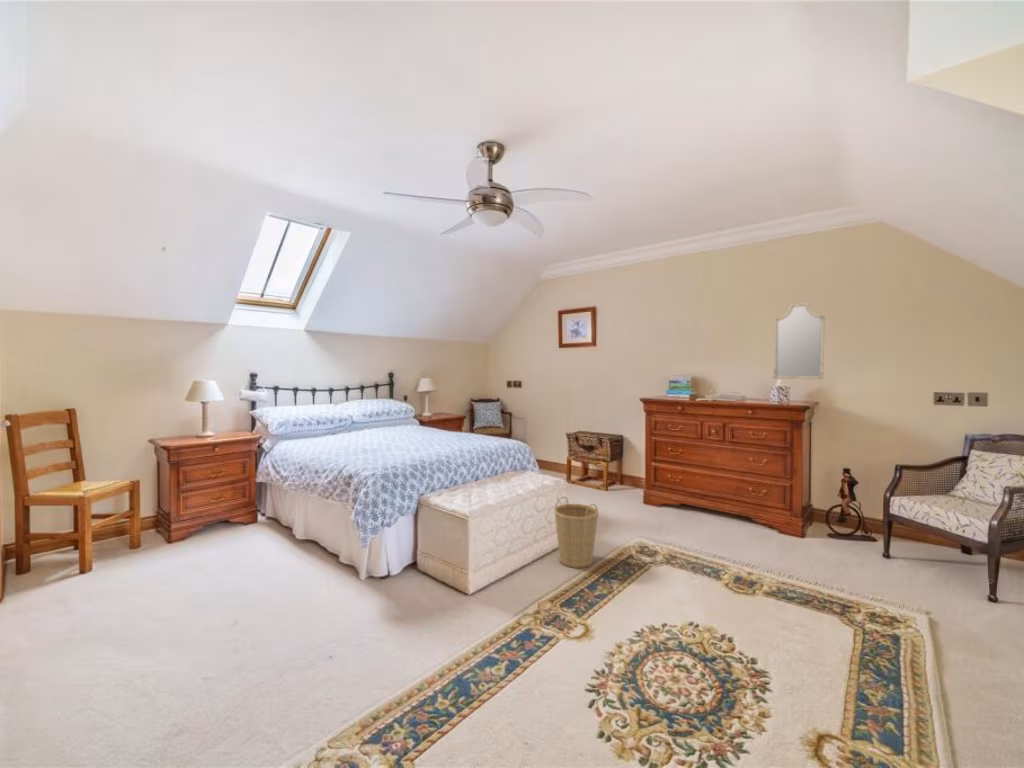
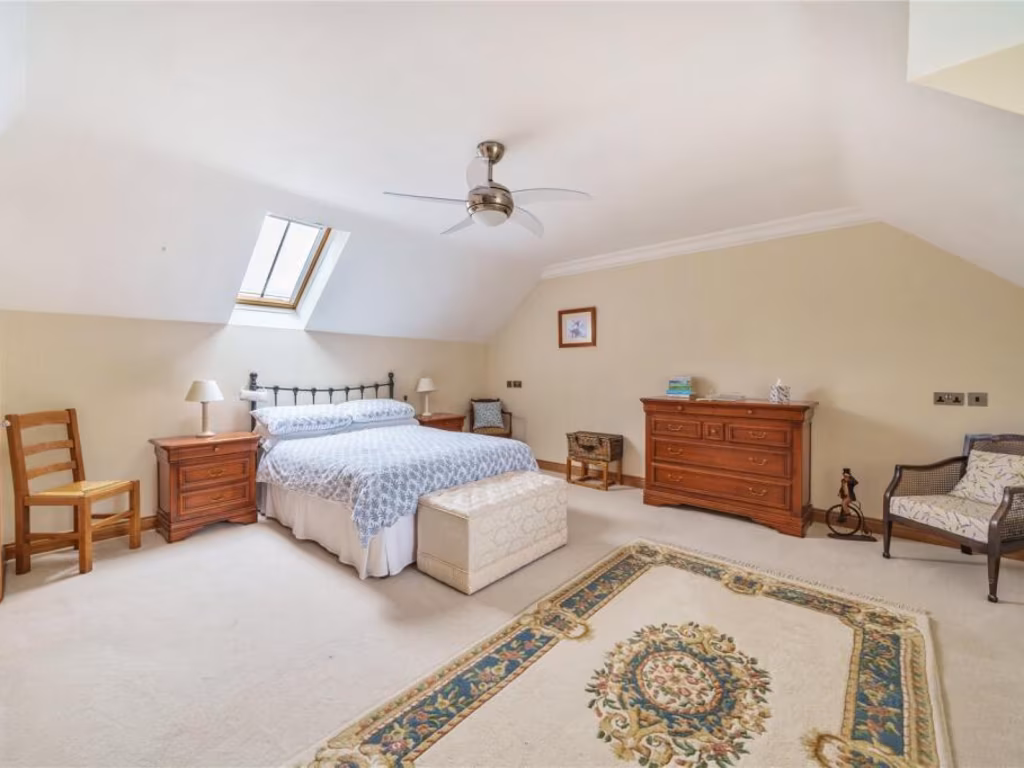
- basket (576, 530)
- home mirror (798, 341)
